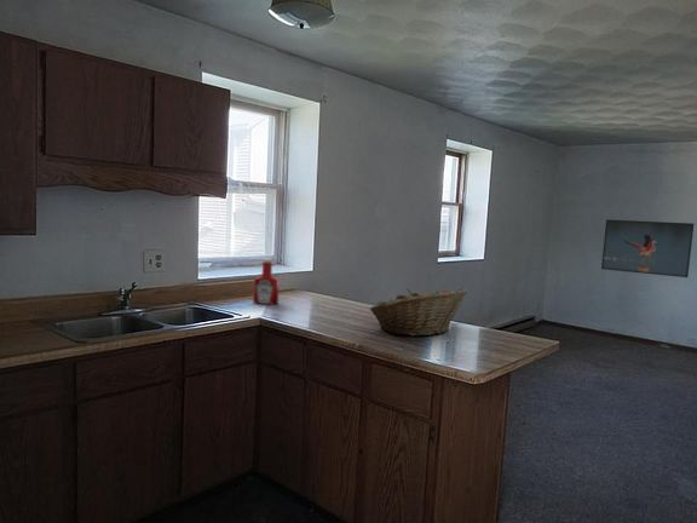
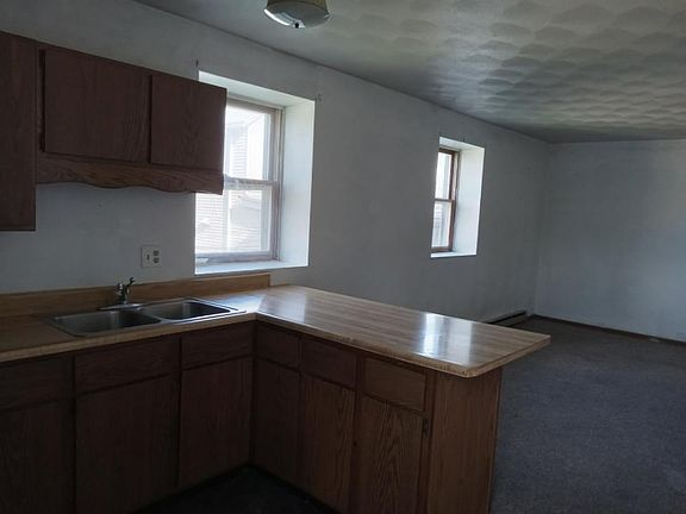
- soap bottle (266, 281)
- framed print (645, 247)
- fruit basket (419, 308)
